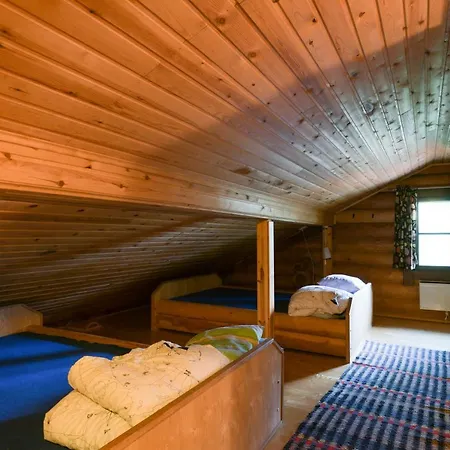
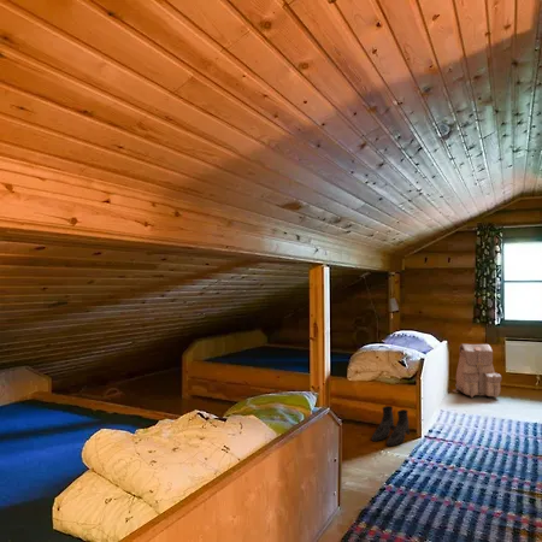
+ boots (390, 424)
+ backpack (476, 369)
